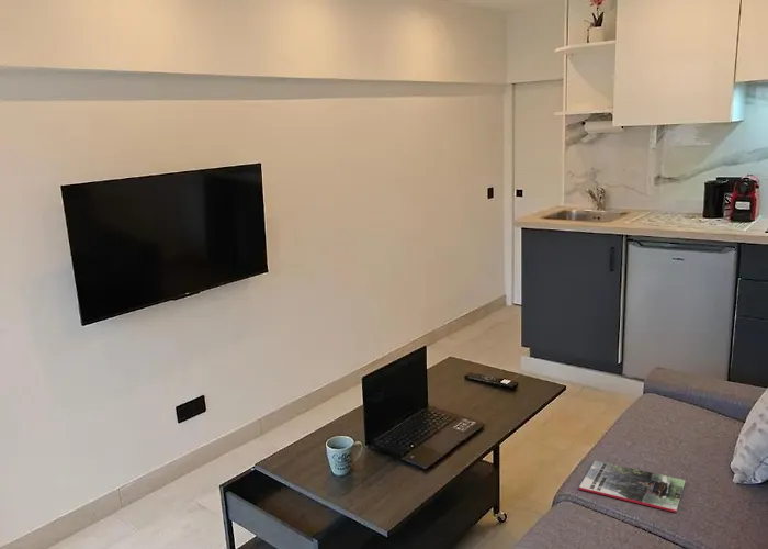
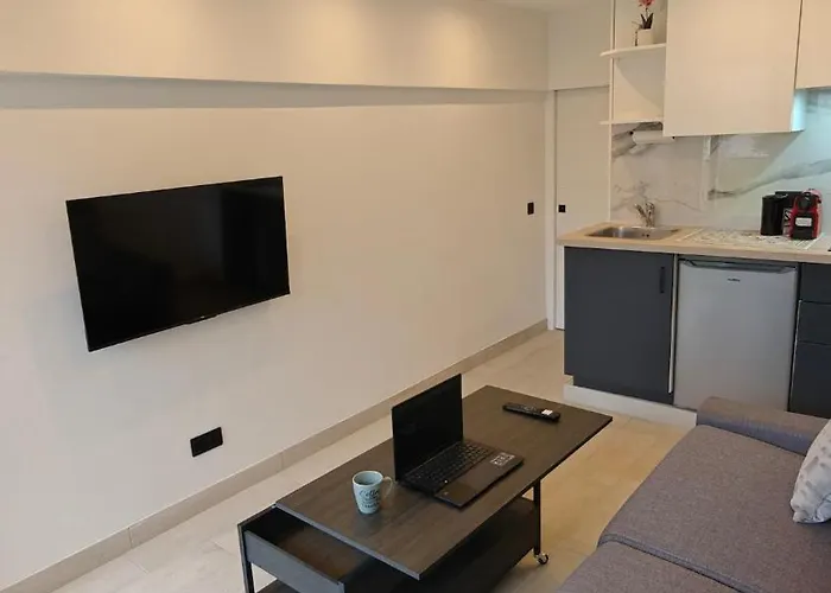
- magazine (632, 484)
